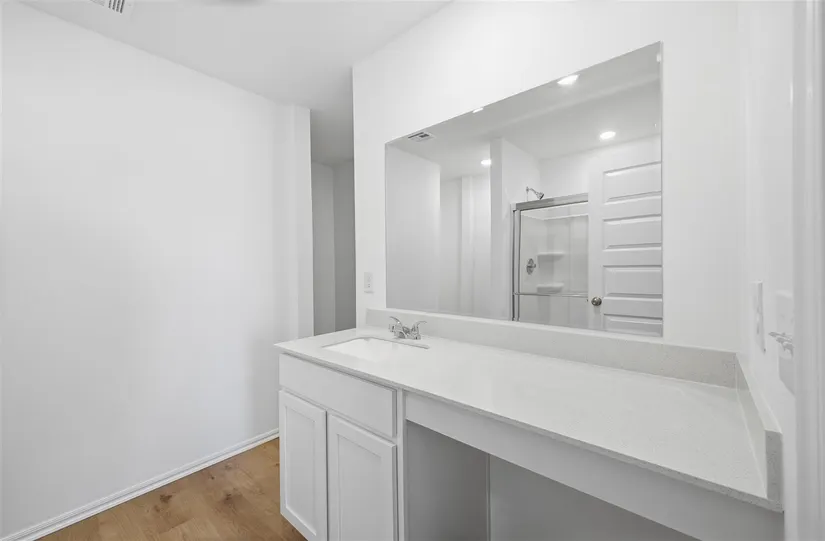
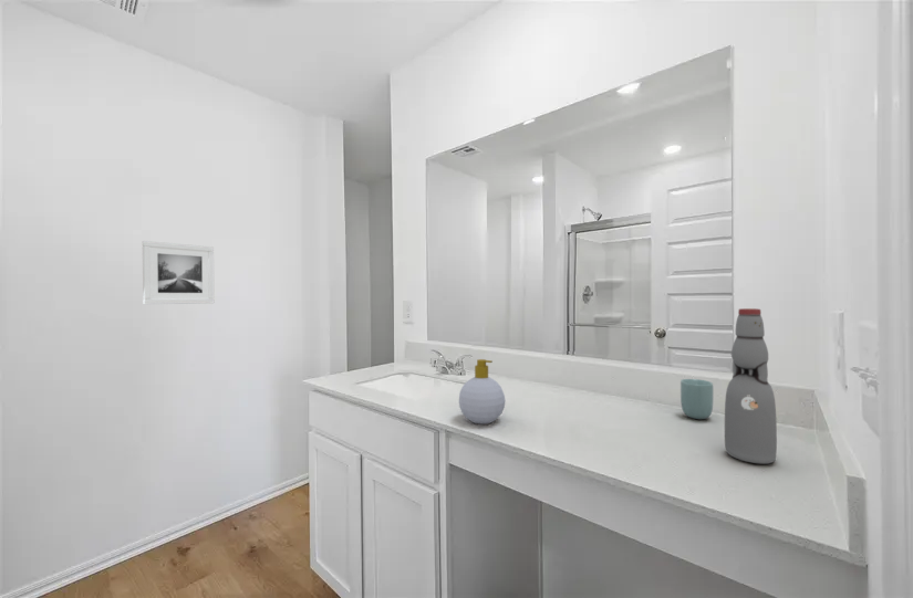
+ soap bottle (481, 389)
+ bottle (749, 382)
+ cup (696, 399)
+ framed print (180, 273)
